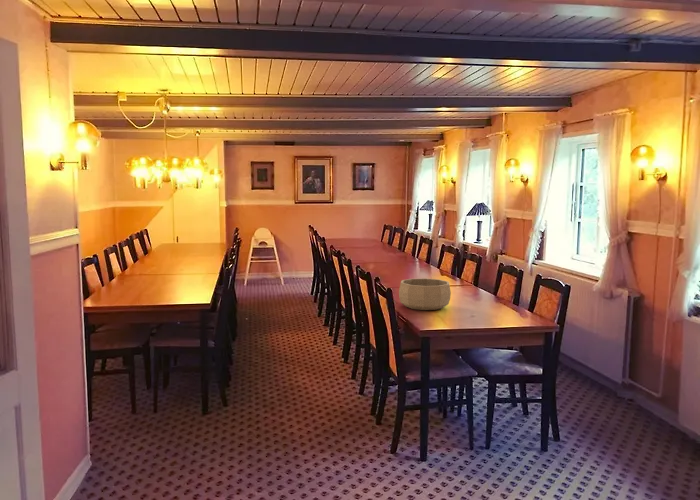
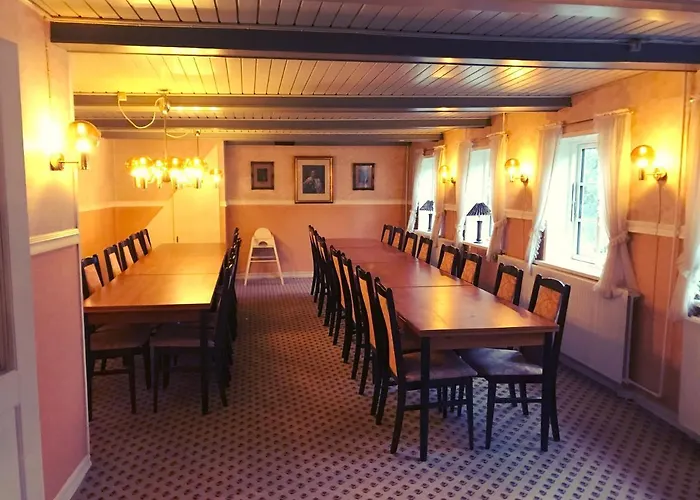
- decorative bowl (424, 294)
